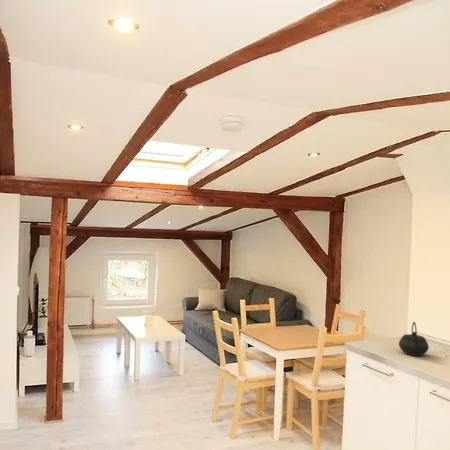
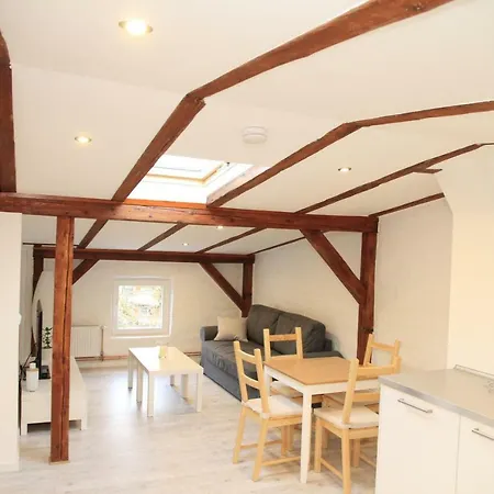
- kettle (414, 338)
